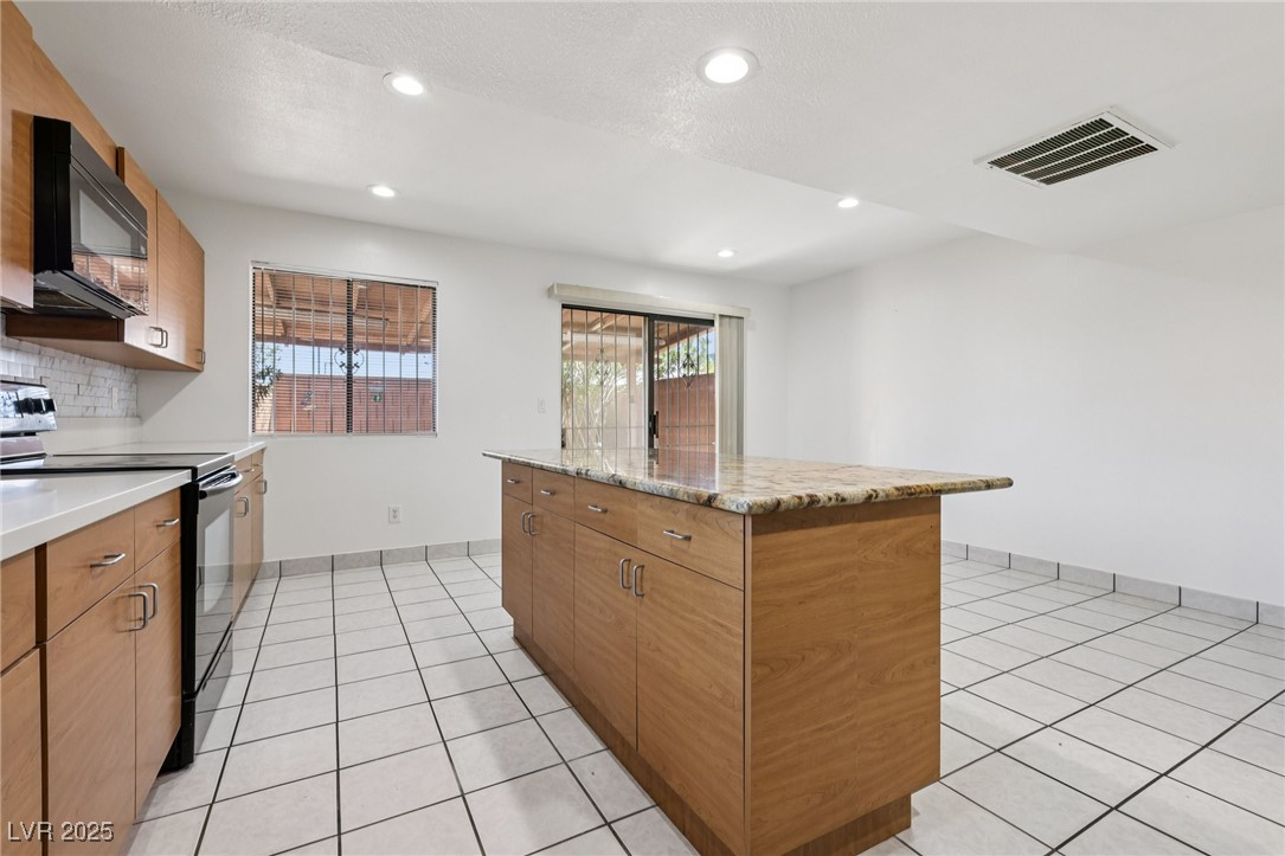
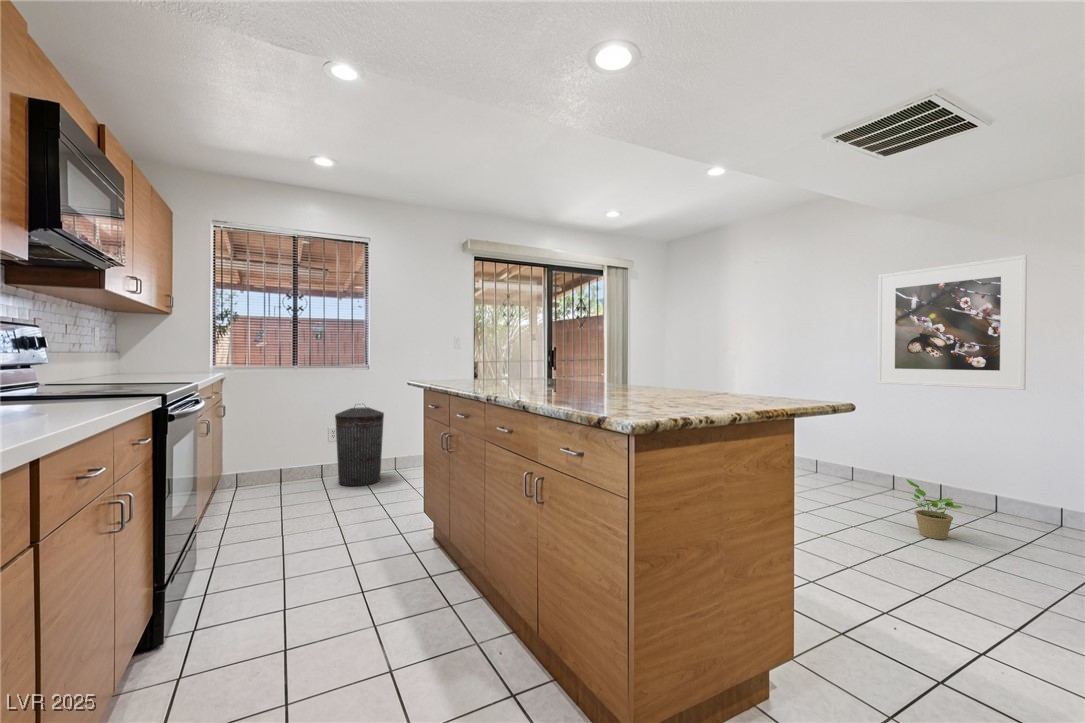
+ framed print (944, 326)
+ potted plant (932, 510)
+ trash can (359, 442)
